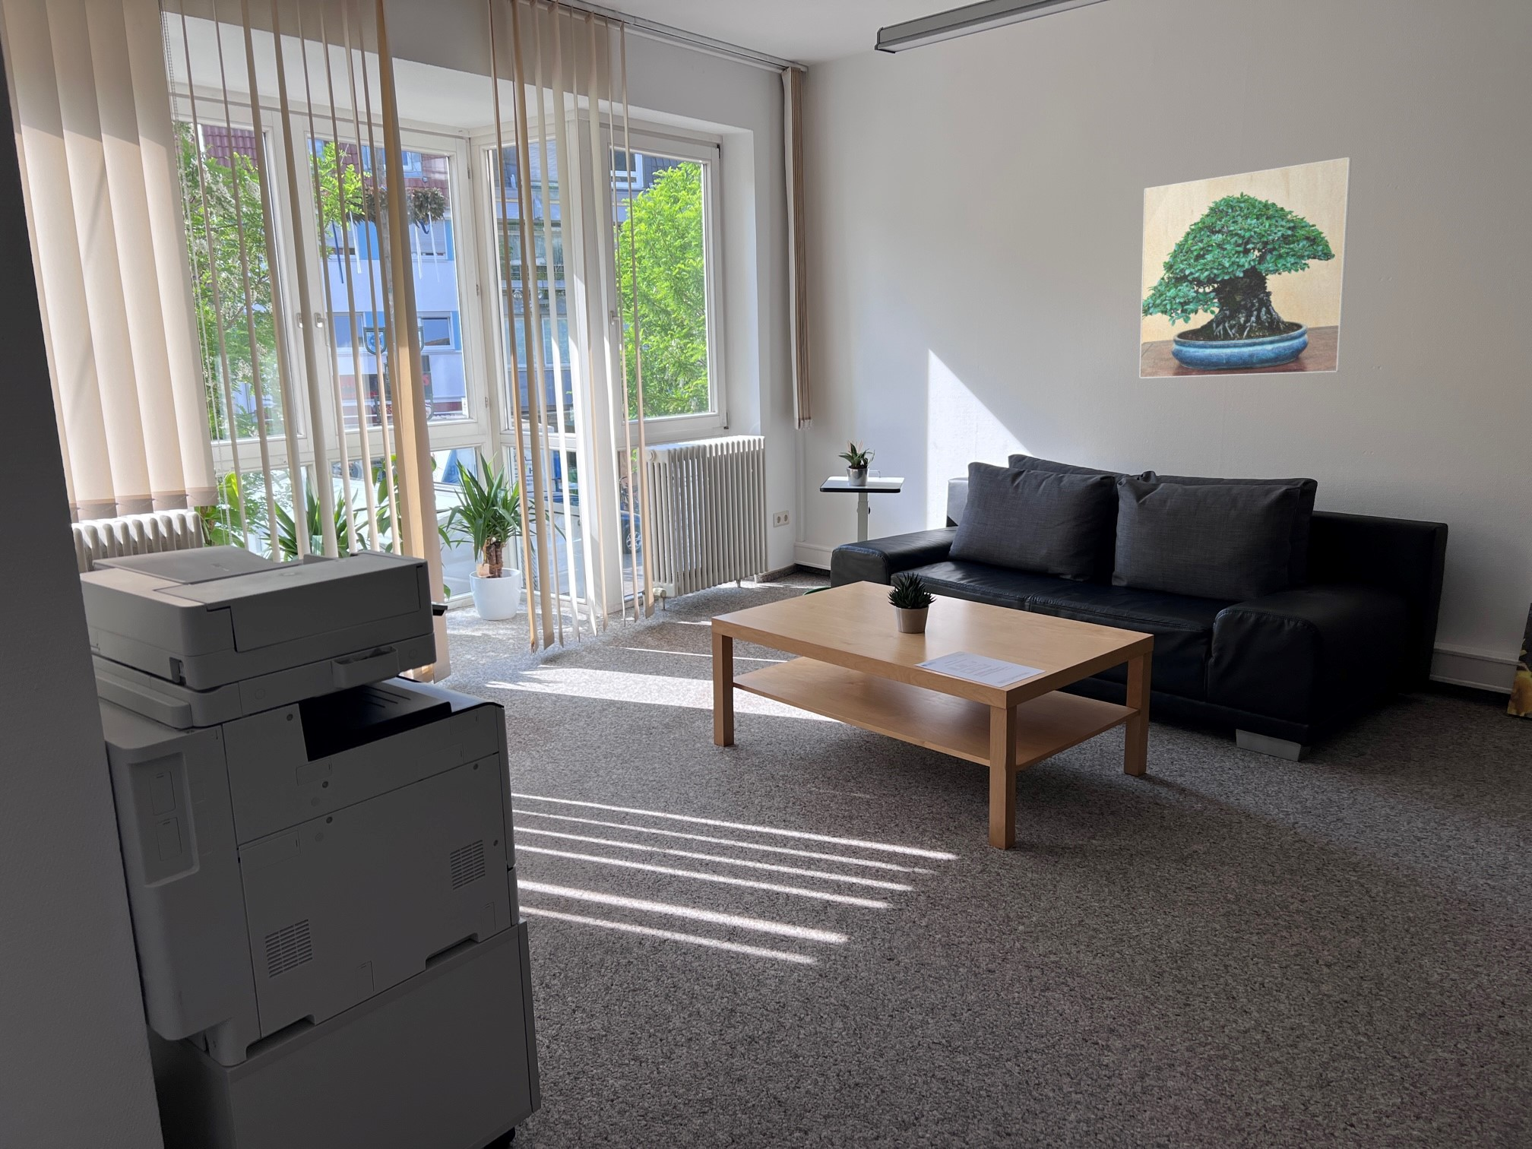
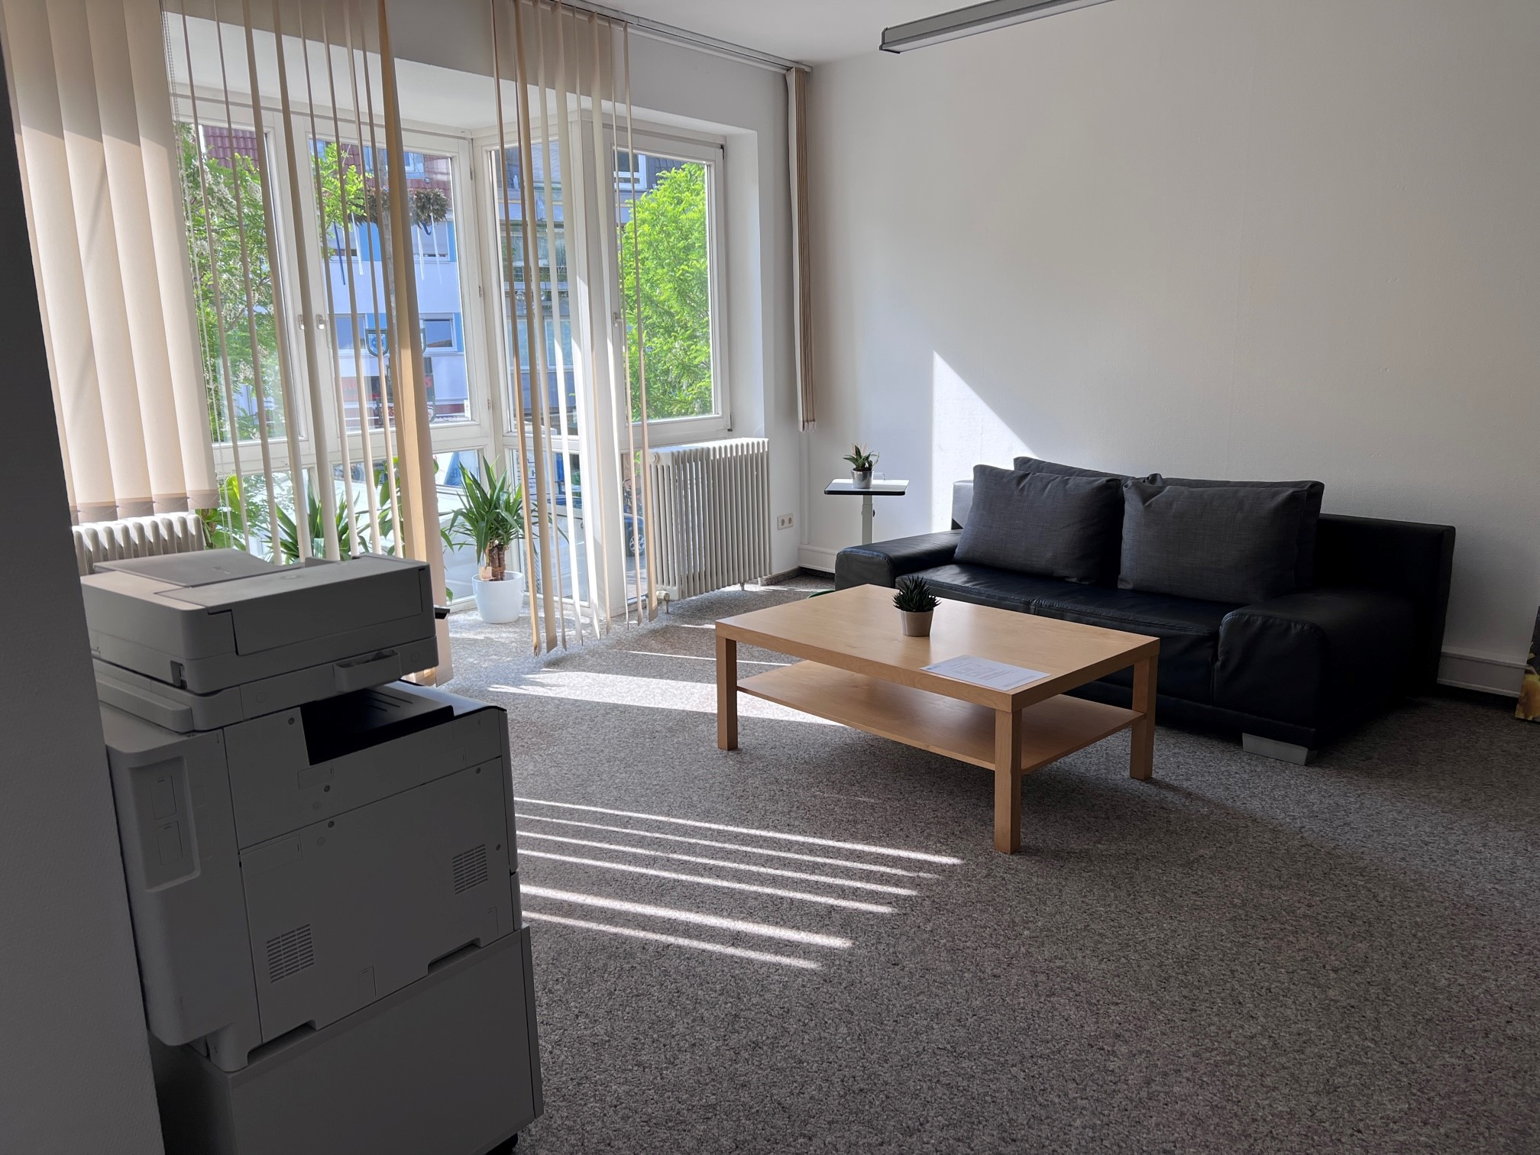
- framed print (1238, 276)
